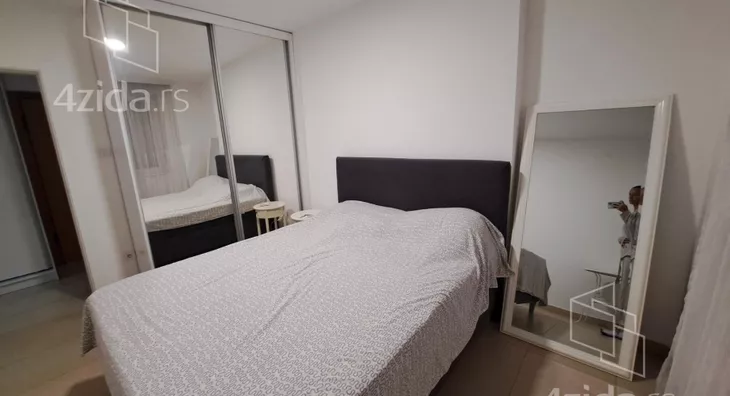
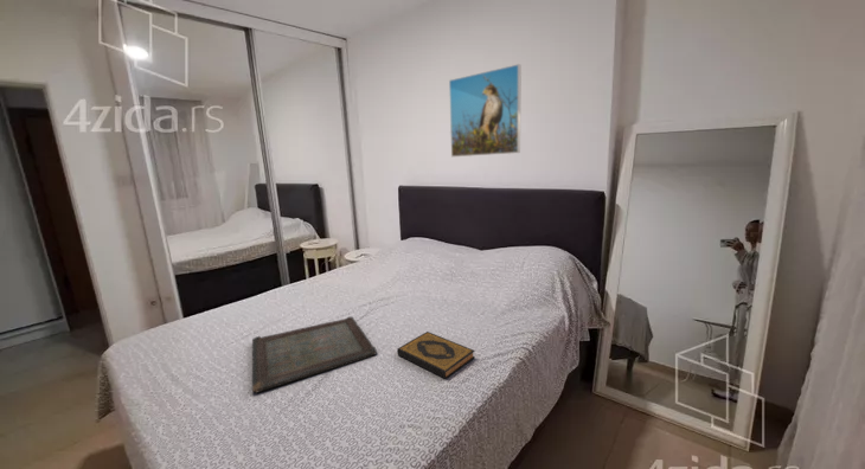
+ hardback book (435, 352)
+ serving tray (312, 347)
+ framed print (482, 115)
